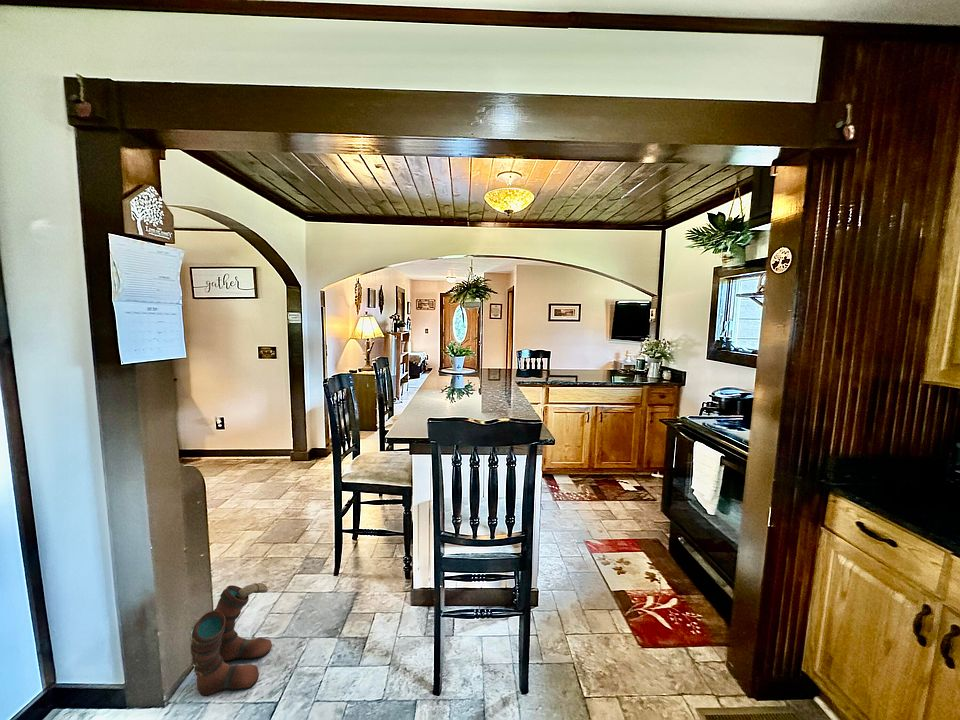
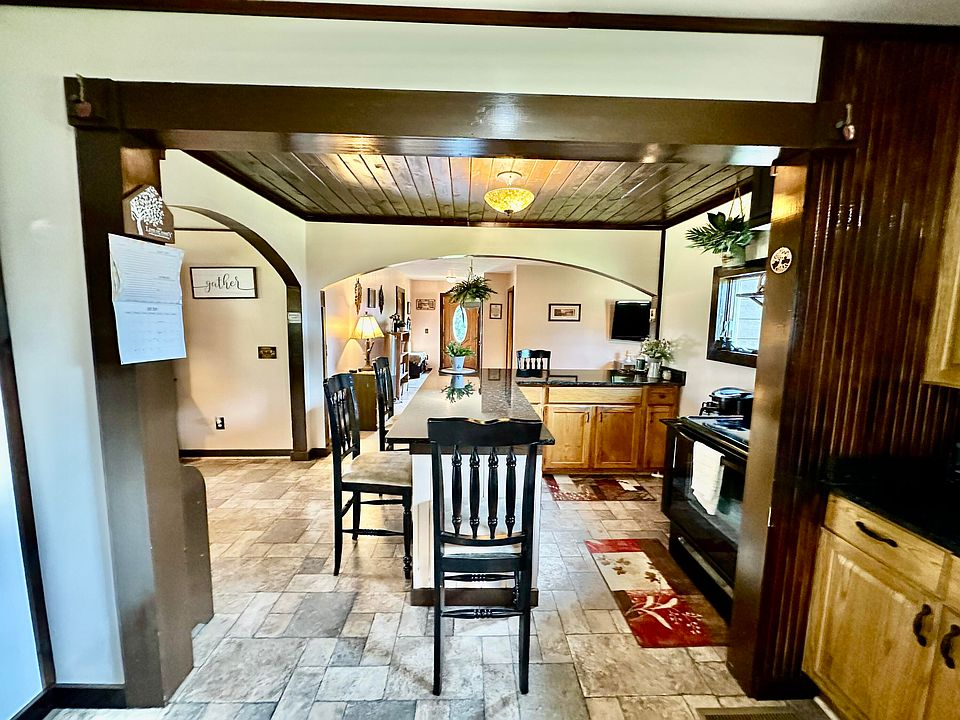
- boots (234, 626)
